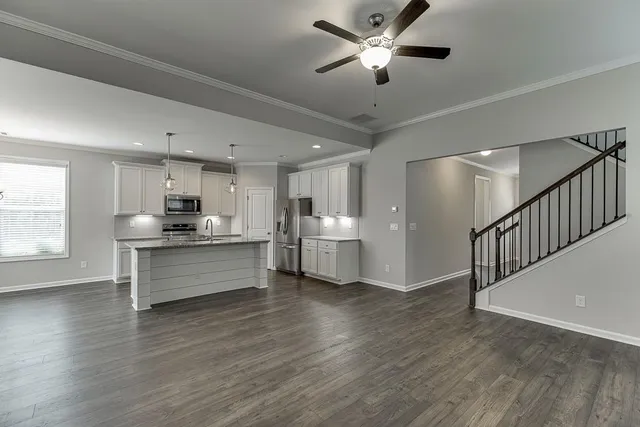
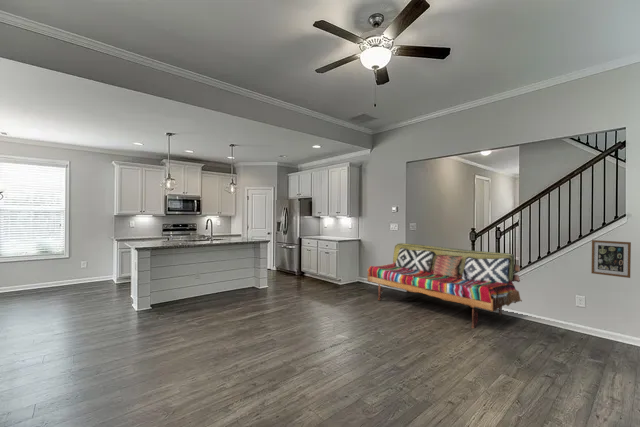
+ sofa (434, 278)
+ wall art (610, 258)
